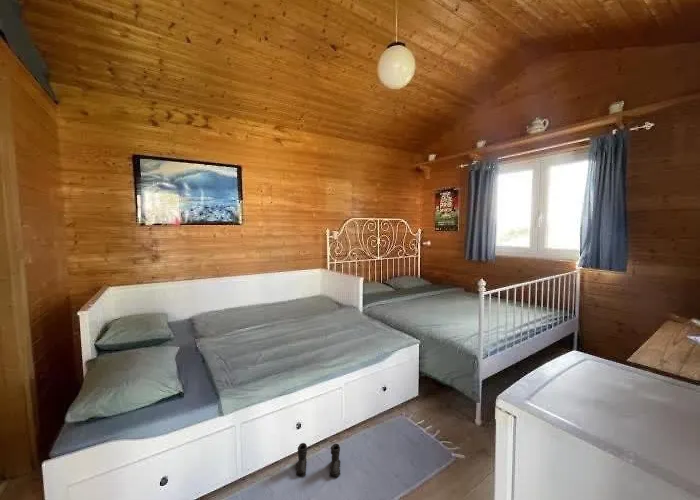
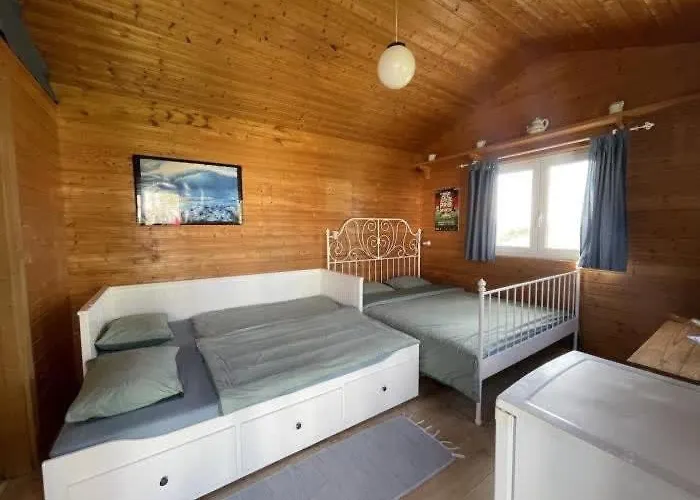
- boots (306, 459)
